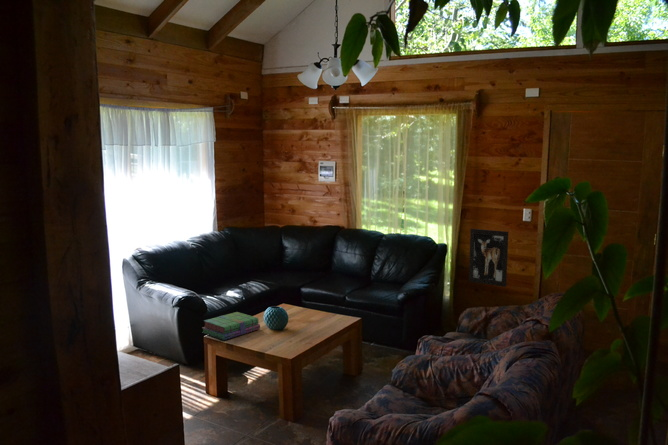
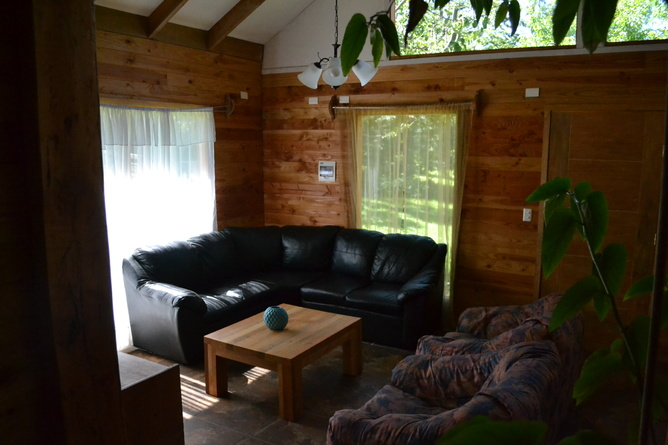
- stack of books (231, 325)
- wall art (488, 257)
